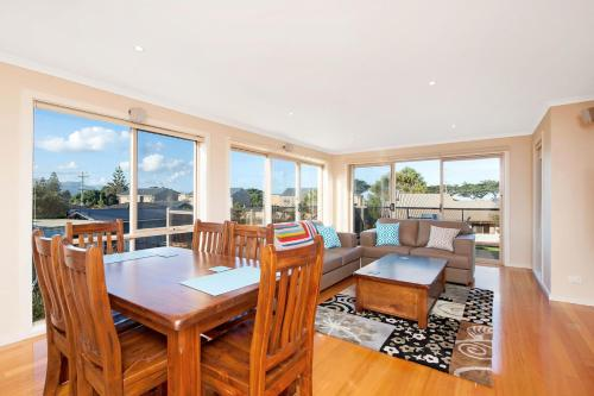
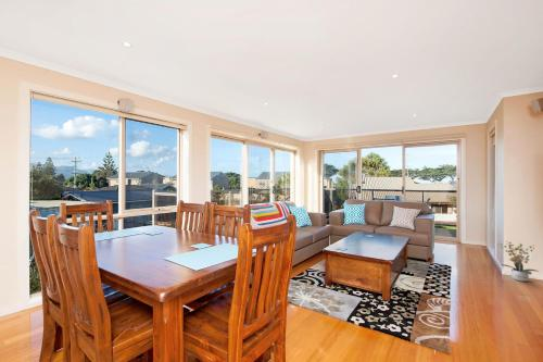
+ potted plant (517, 261)
